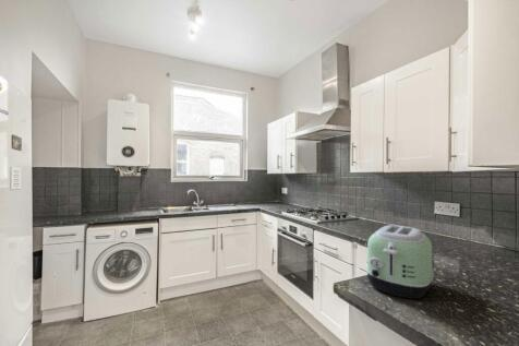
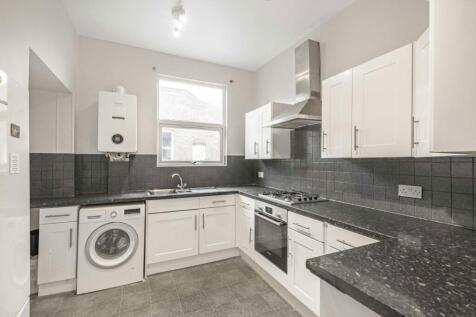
- toaster (398, 258)
